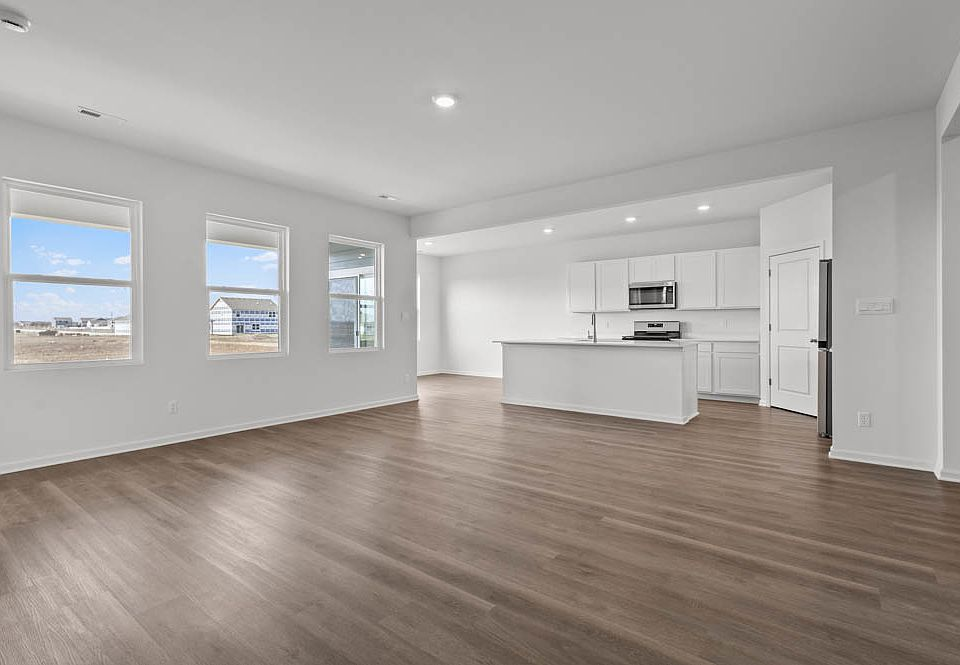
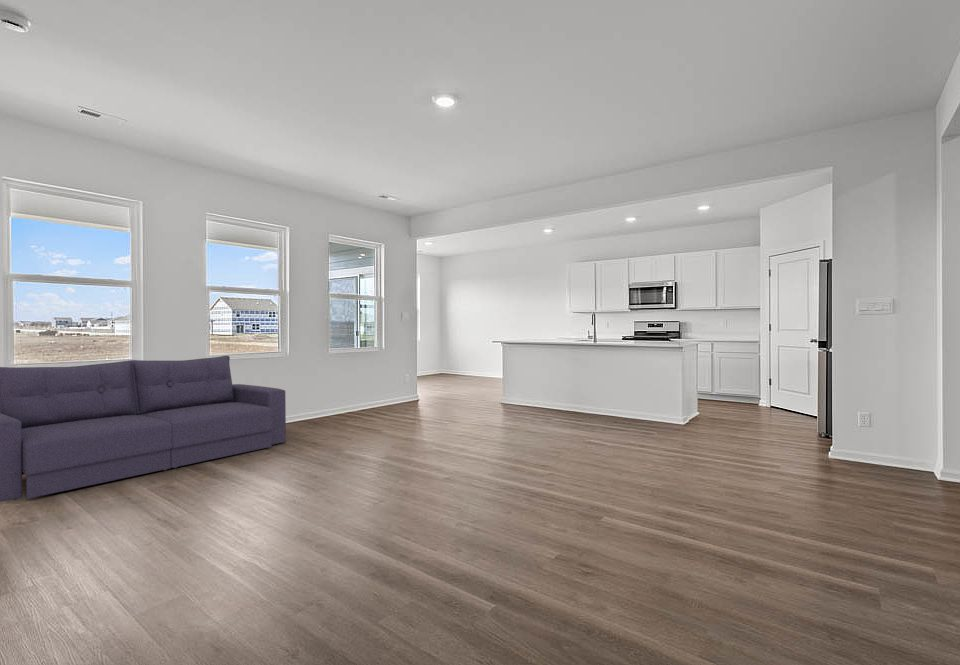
+ sofa (146, 411)
